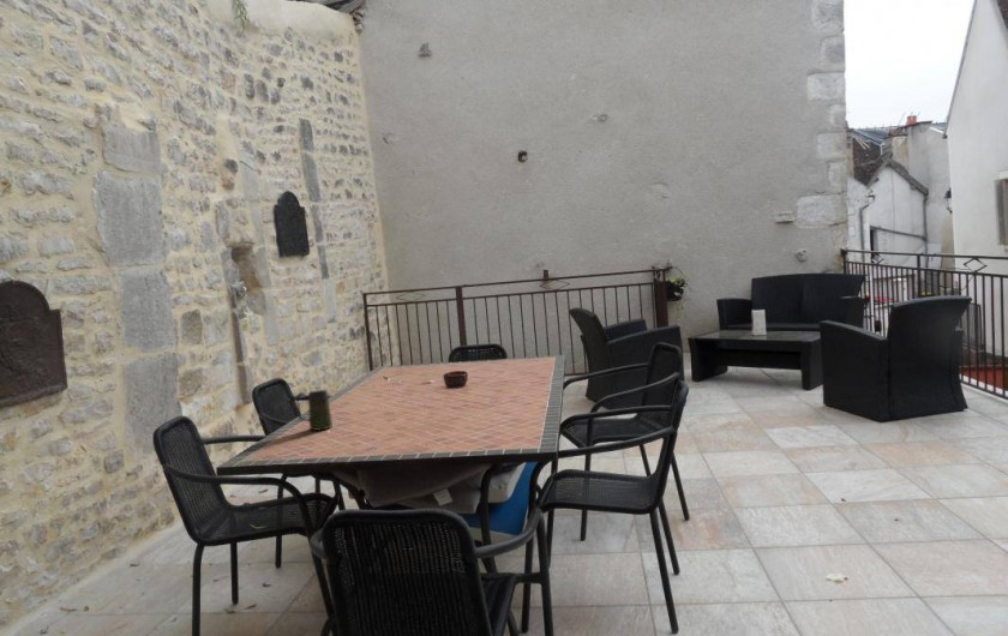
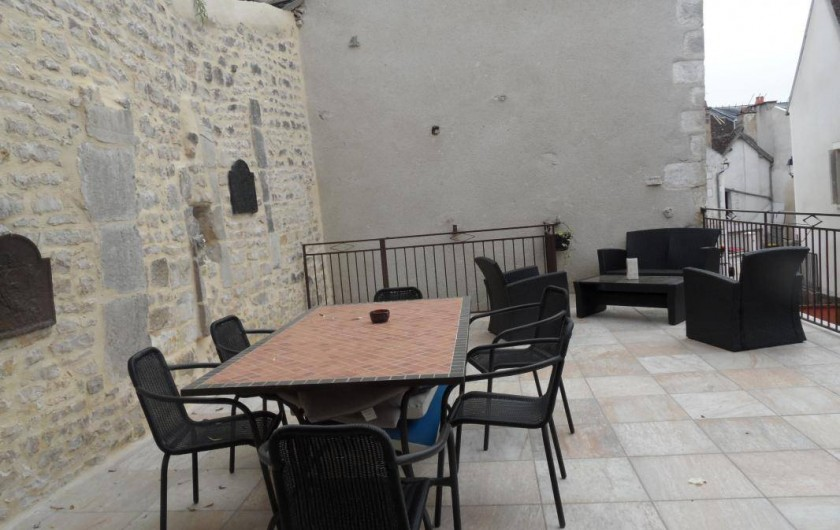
- mug (313, 409)
